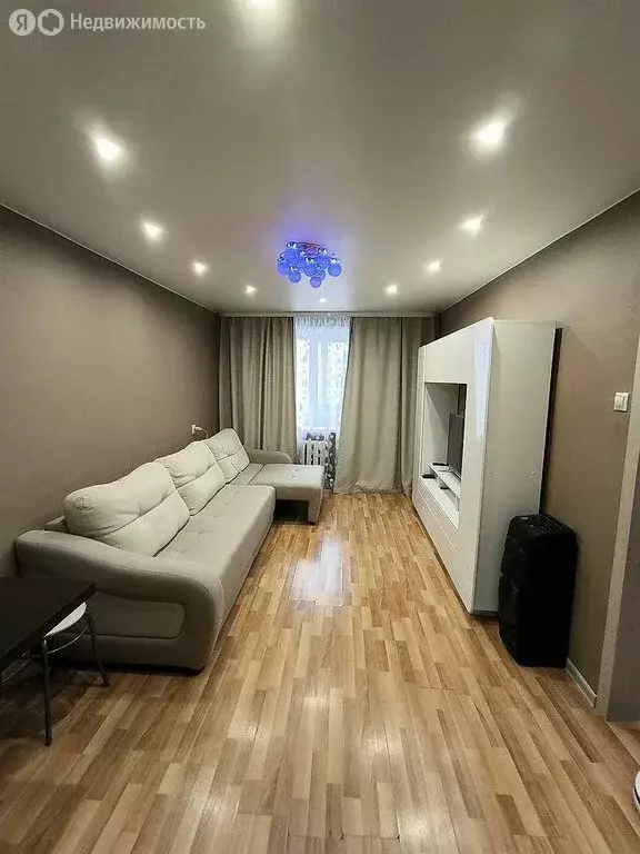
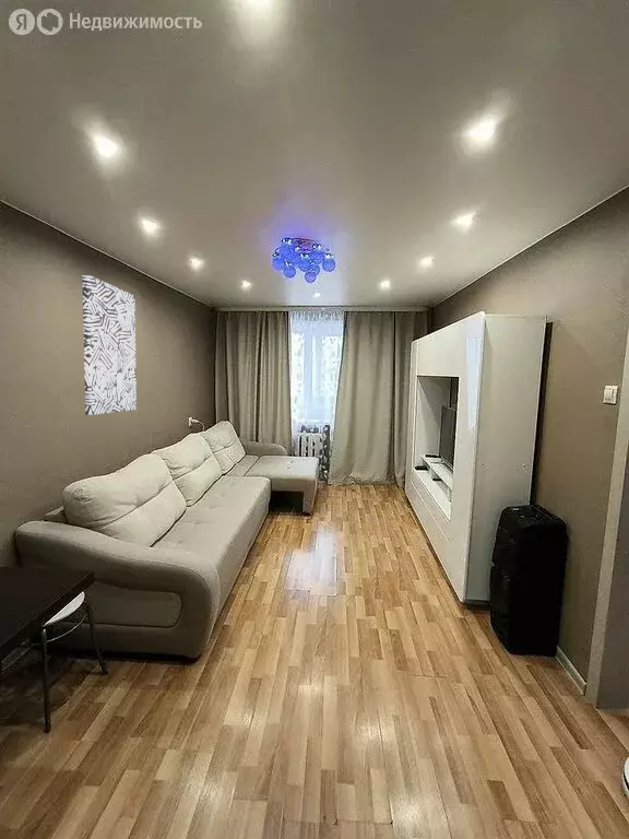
+ wall art (112, 350)
